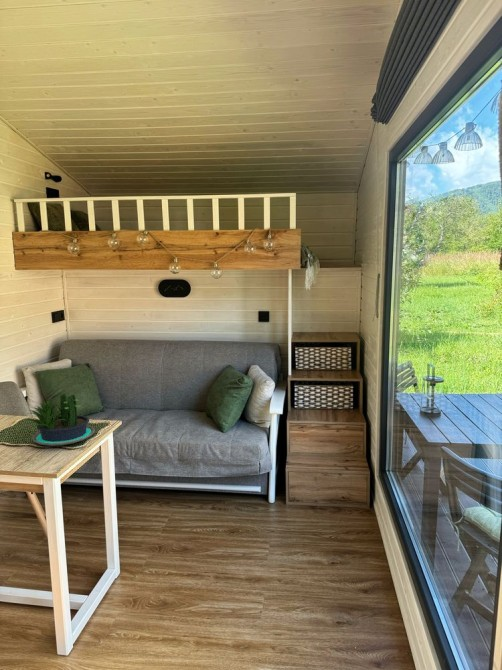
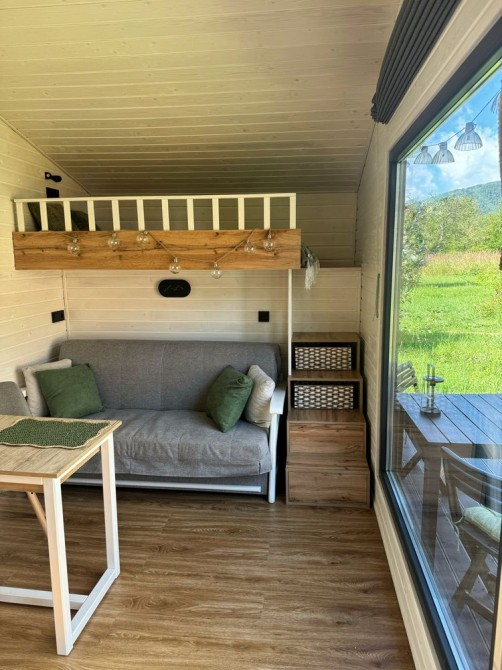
- potted plant (58, 417)
